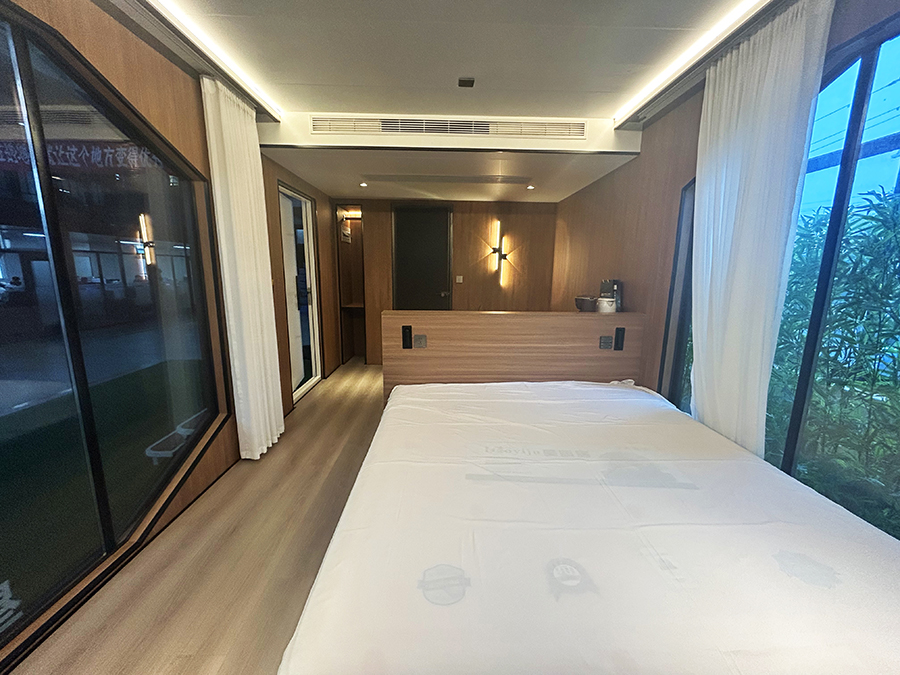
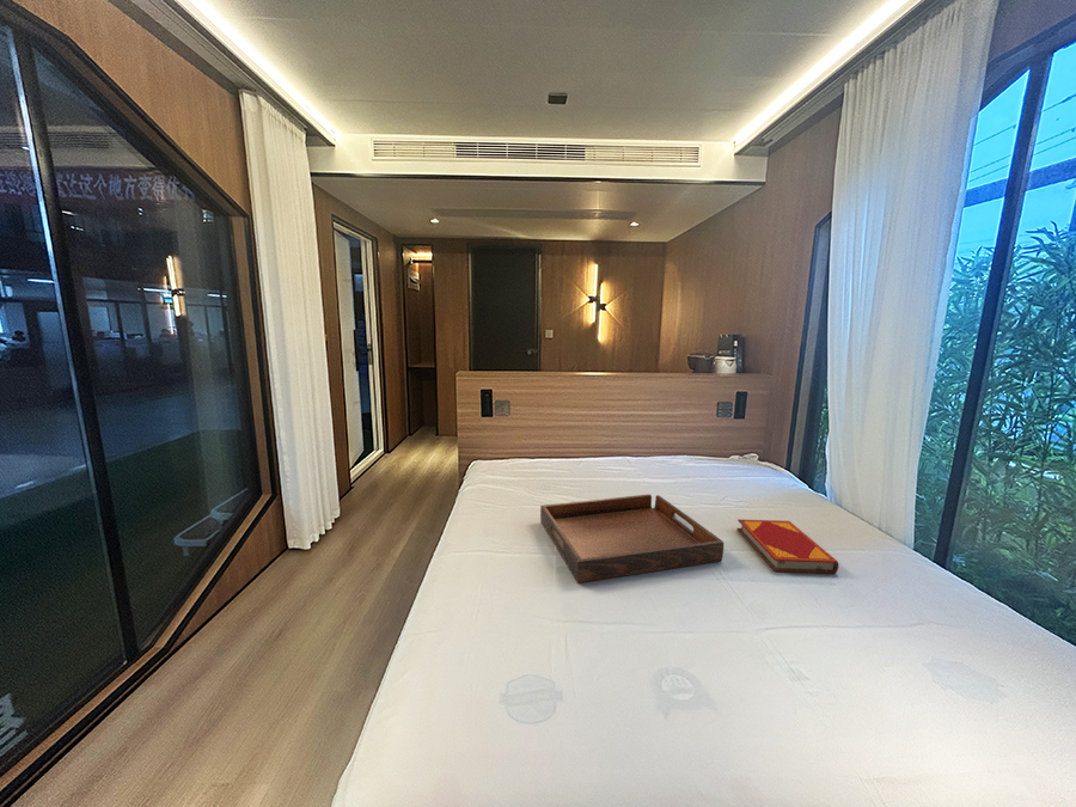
+ hardback book (782, 543)
+ serving tray (623, 530)
